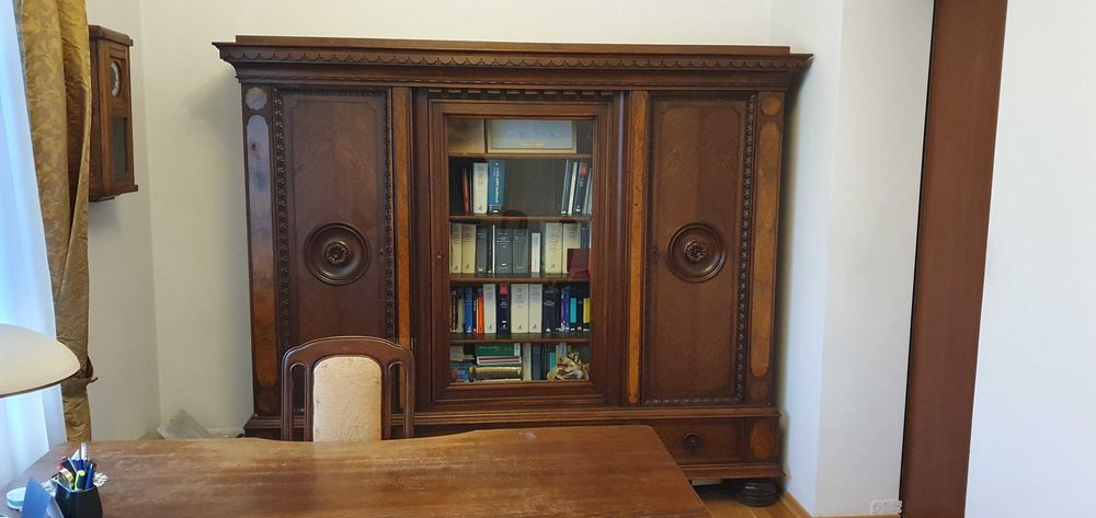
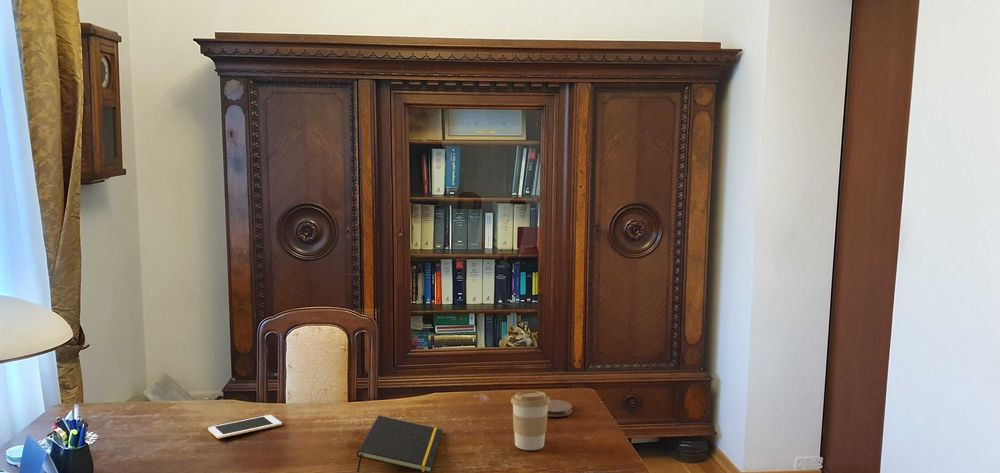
+ coffee cup (530, 418)
+ cell phone (245, 426)
+ coaster (553, 407)
+ notepad (402, 442)
